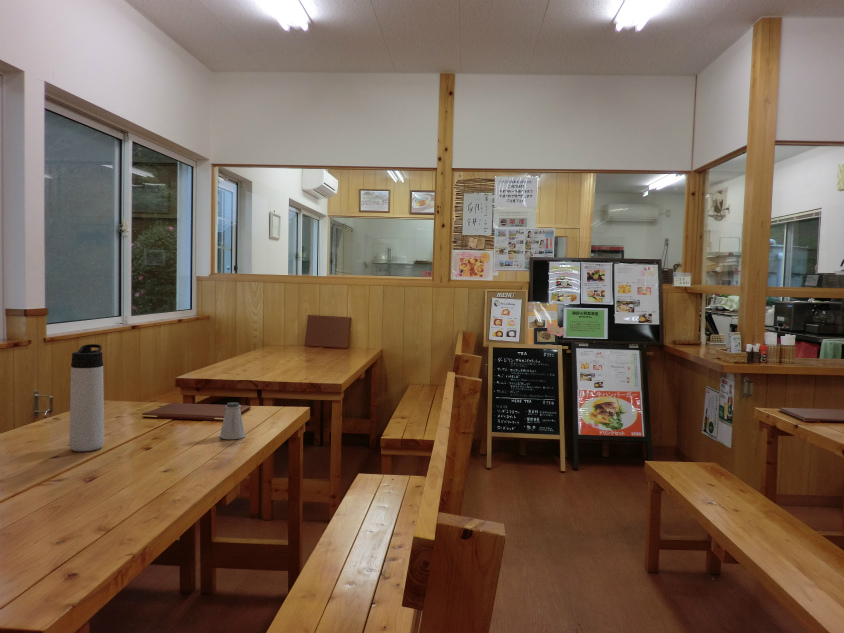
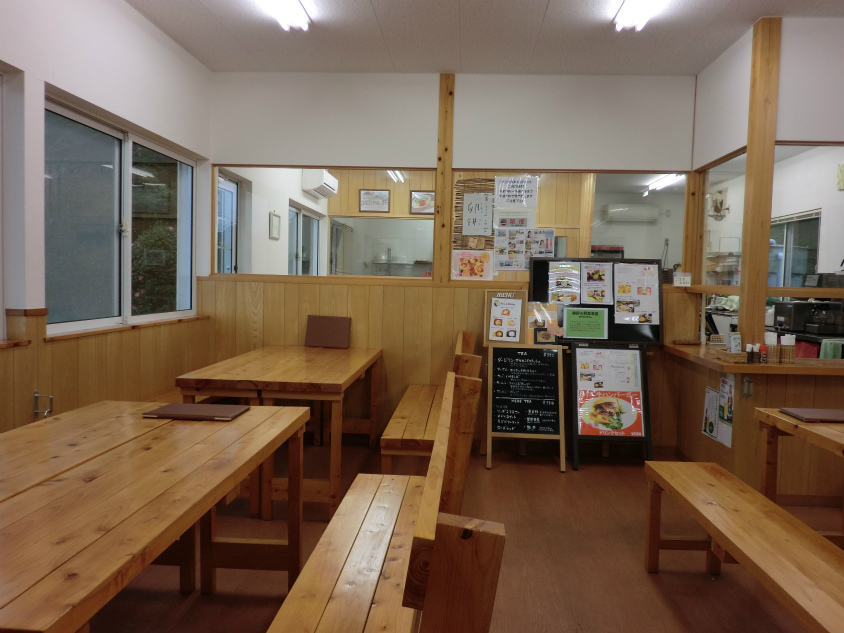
- thermos bottle (88, 396)
- saltshaker (232, 419)
